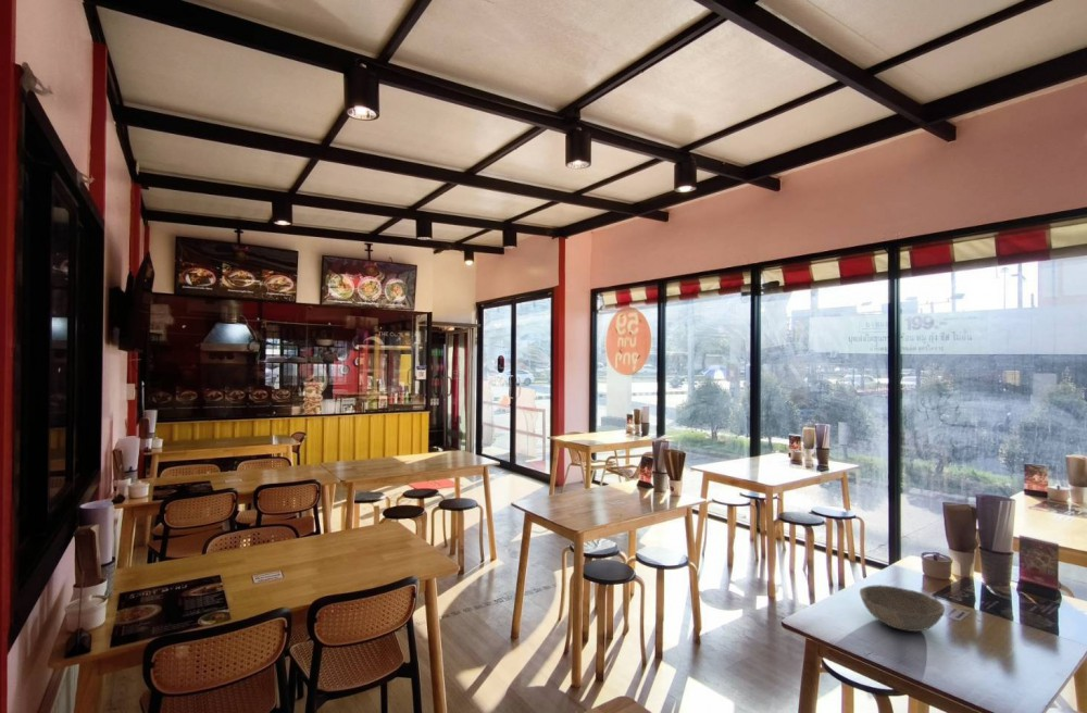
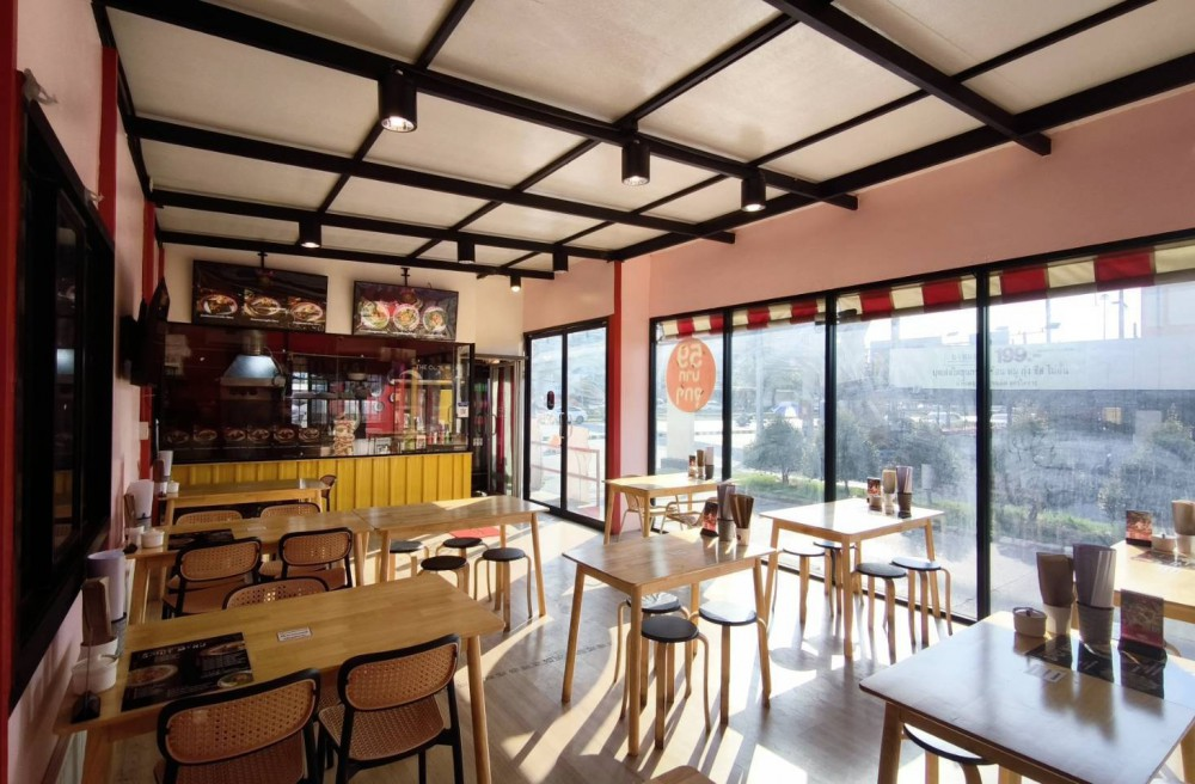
- bowl (900, 611)
